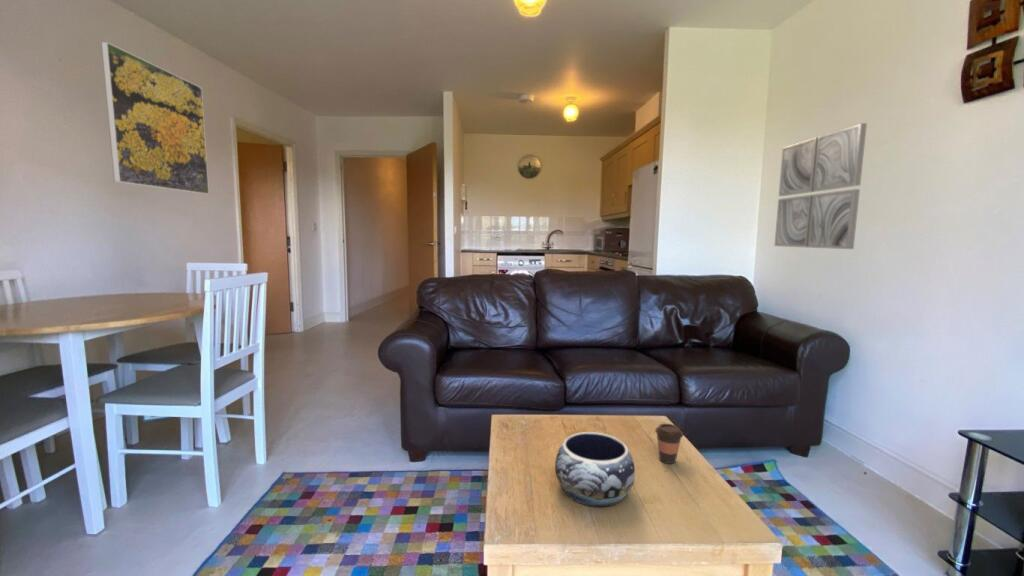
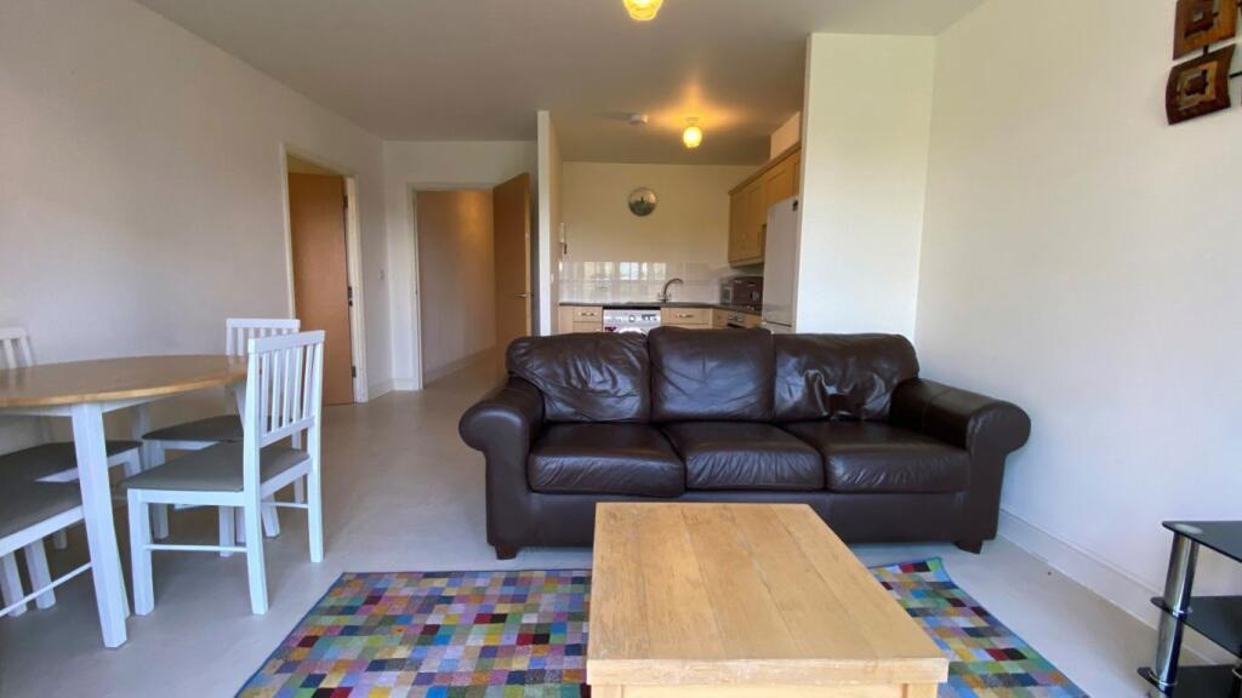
- coffee cup (668, 444)
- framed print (163, 129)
- decorative bowl (594, 467)
- wall art (814, 194)
